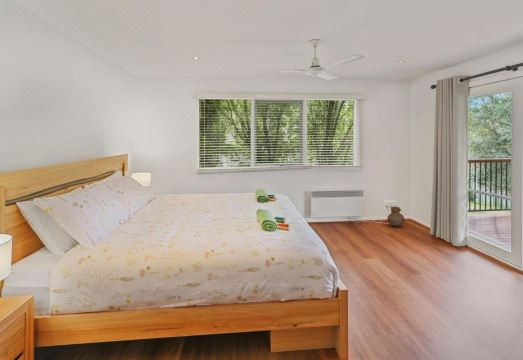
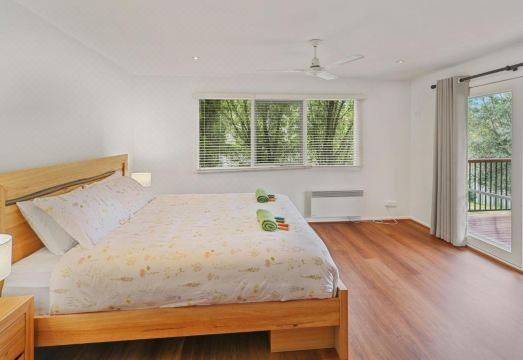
- vase (395, 216)
